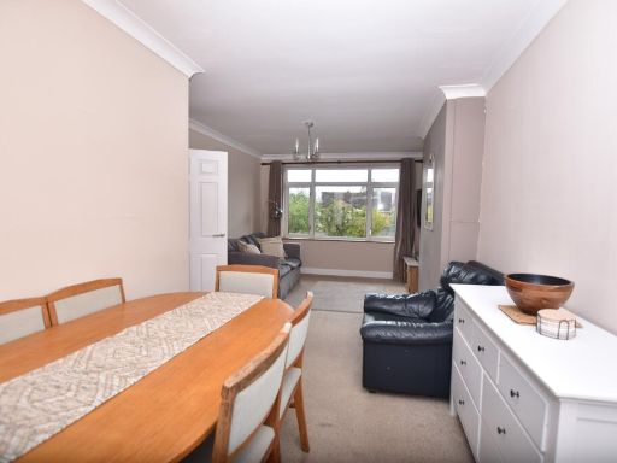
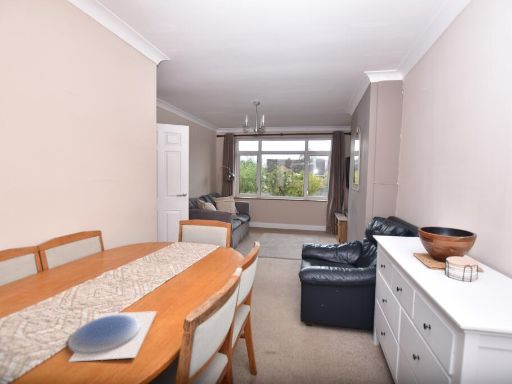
+ plate (106, 329)
